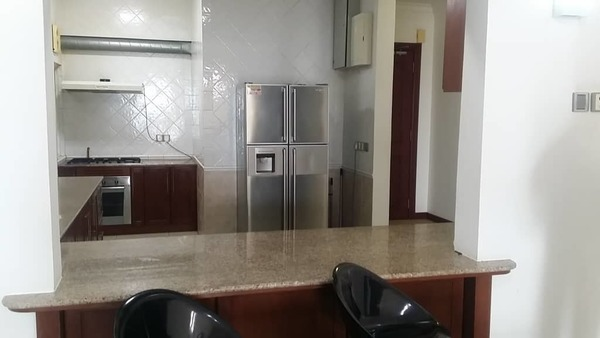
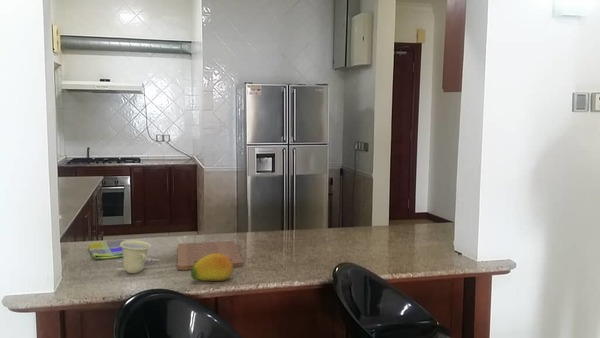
+ cutting board (208, 254)
+ dish towel (110, 248)
+ fruit (212, 267)
+ cup (136, 257)
